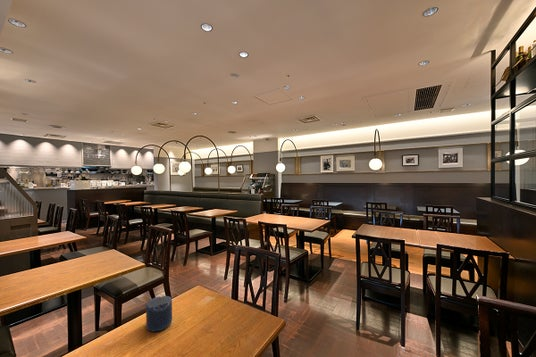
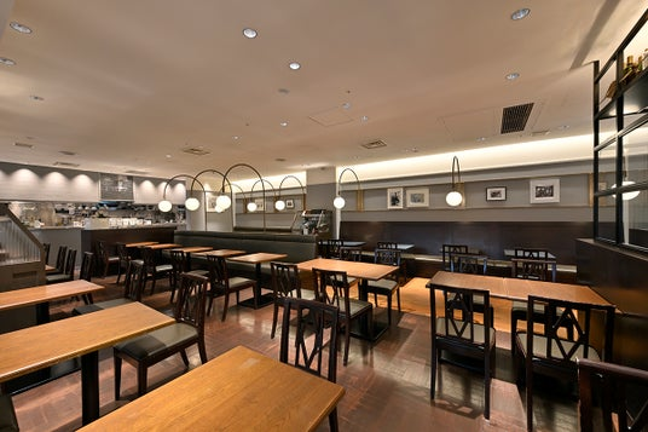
- candle (159, 312)
